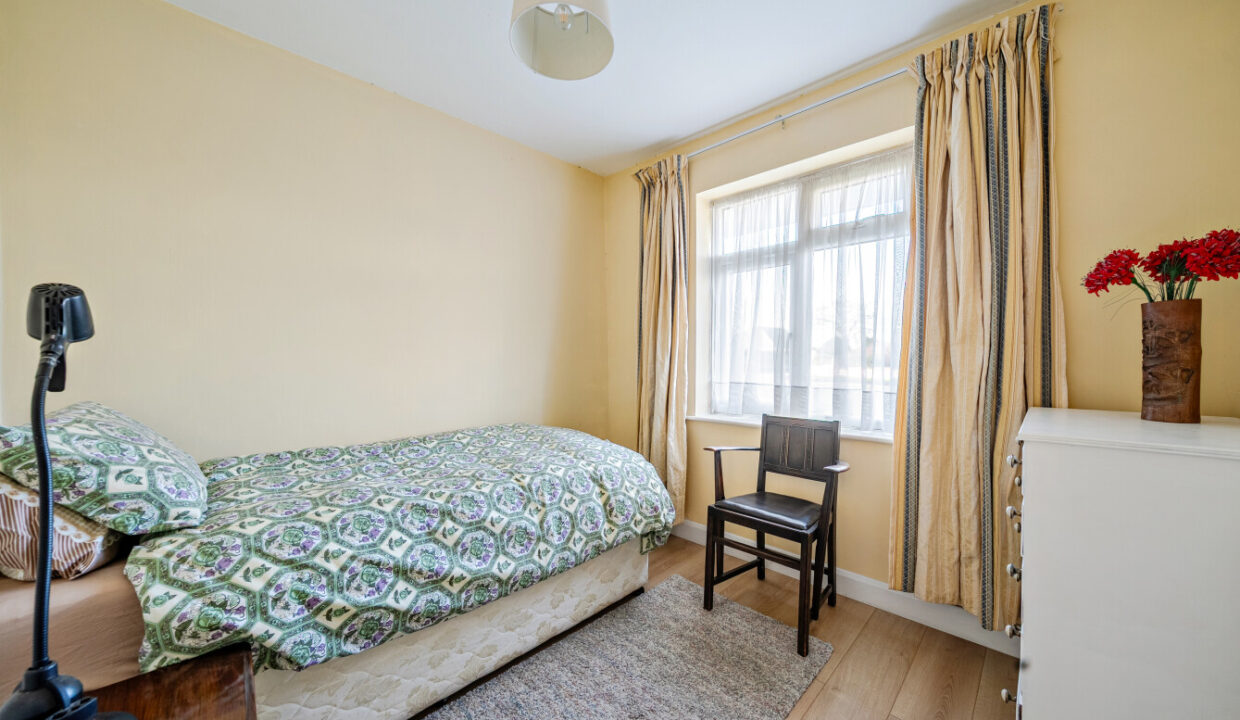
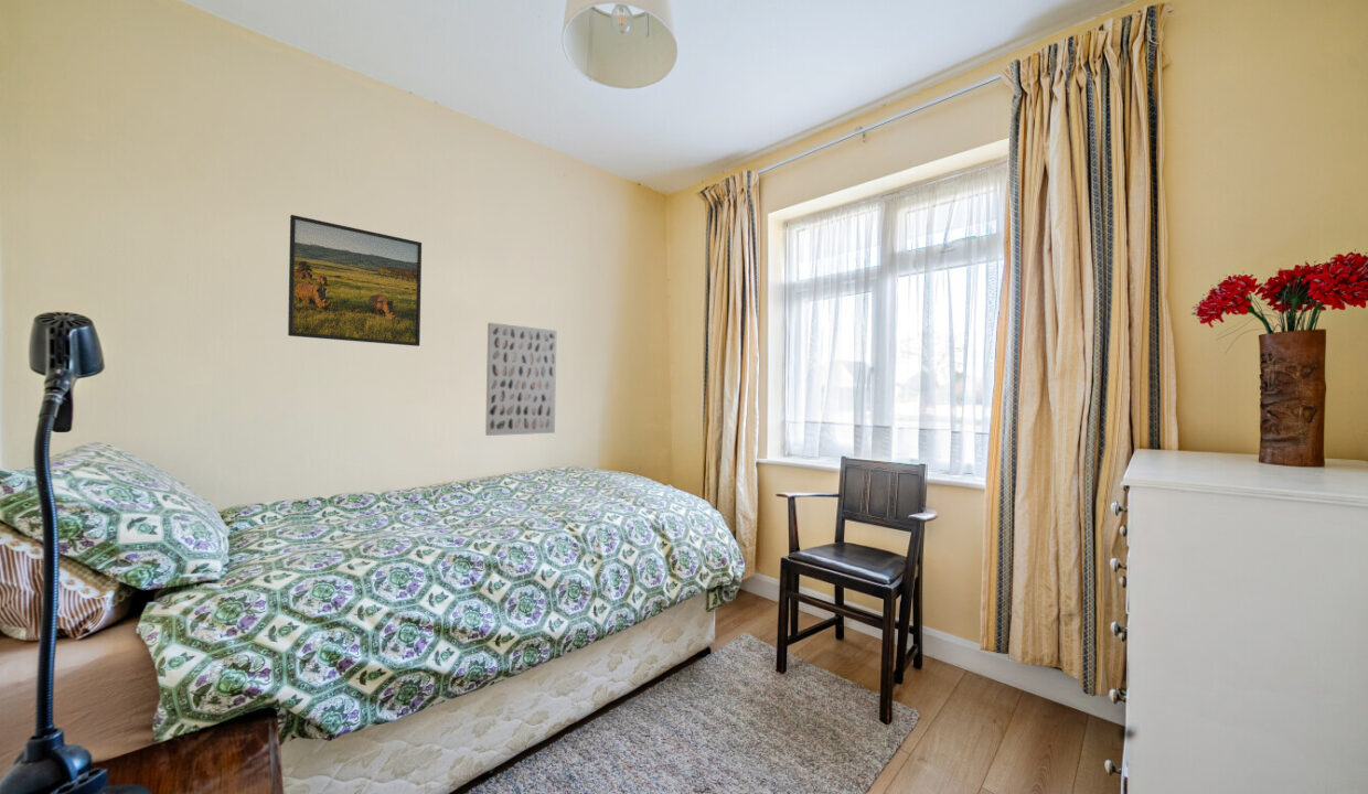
+ wall art (522, 380)
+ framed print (360, 286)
